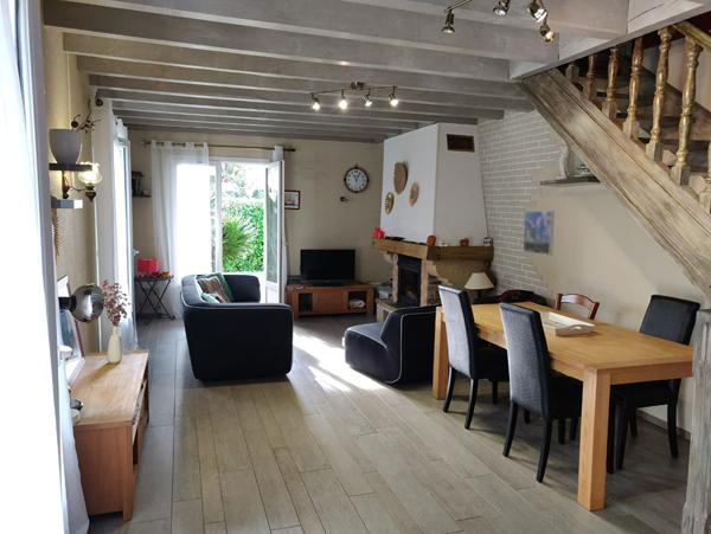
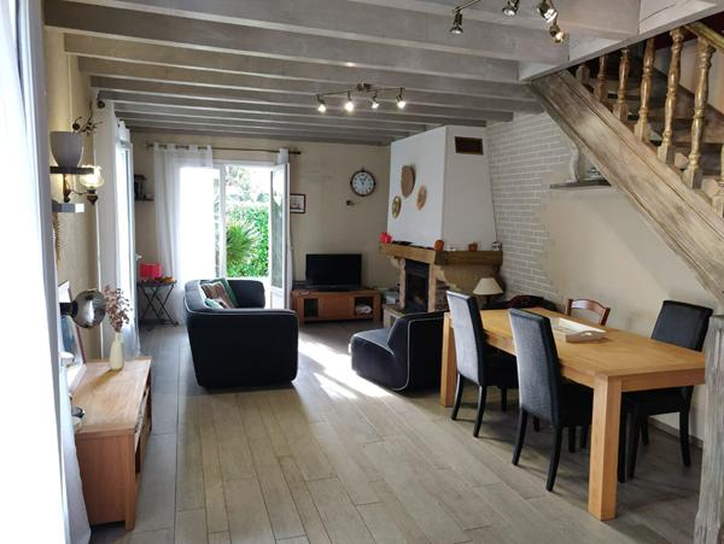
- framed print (538, 232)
